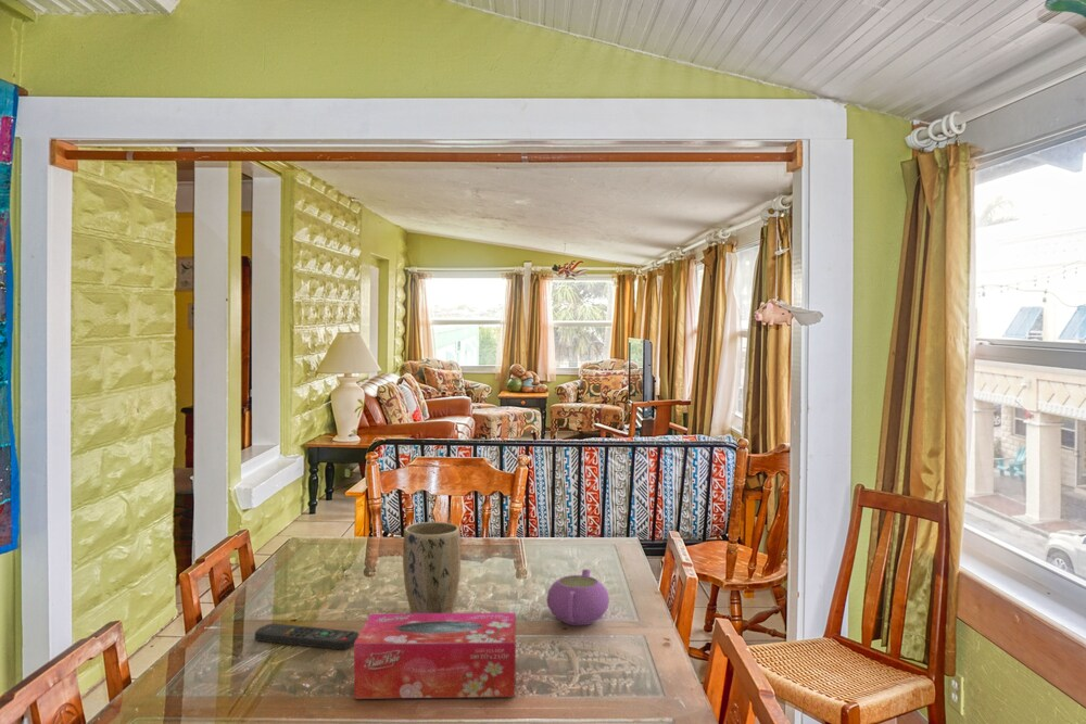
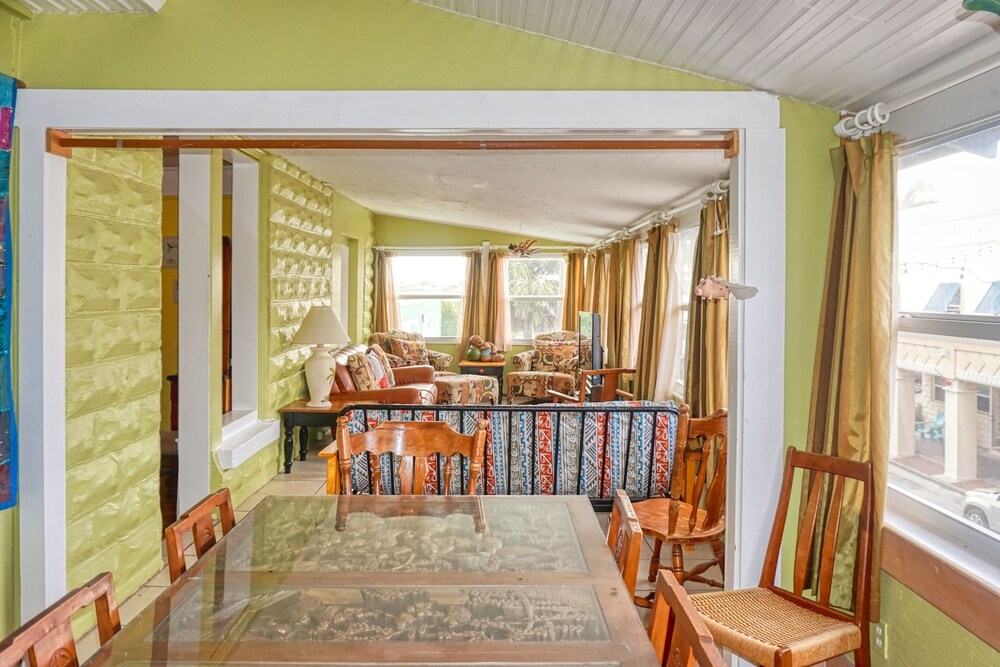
- teapot (578, 599)
- remote control (306, 635)
- plant pot (431, 570)
- tissue box (439, 652)
